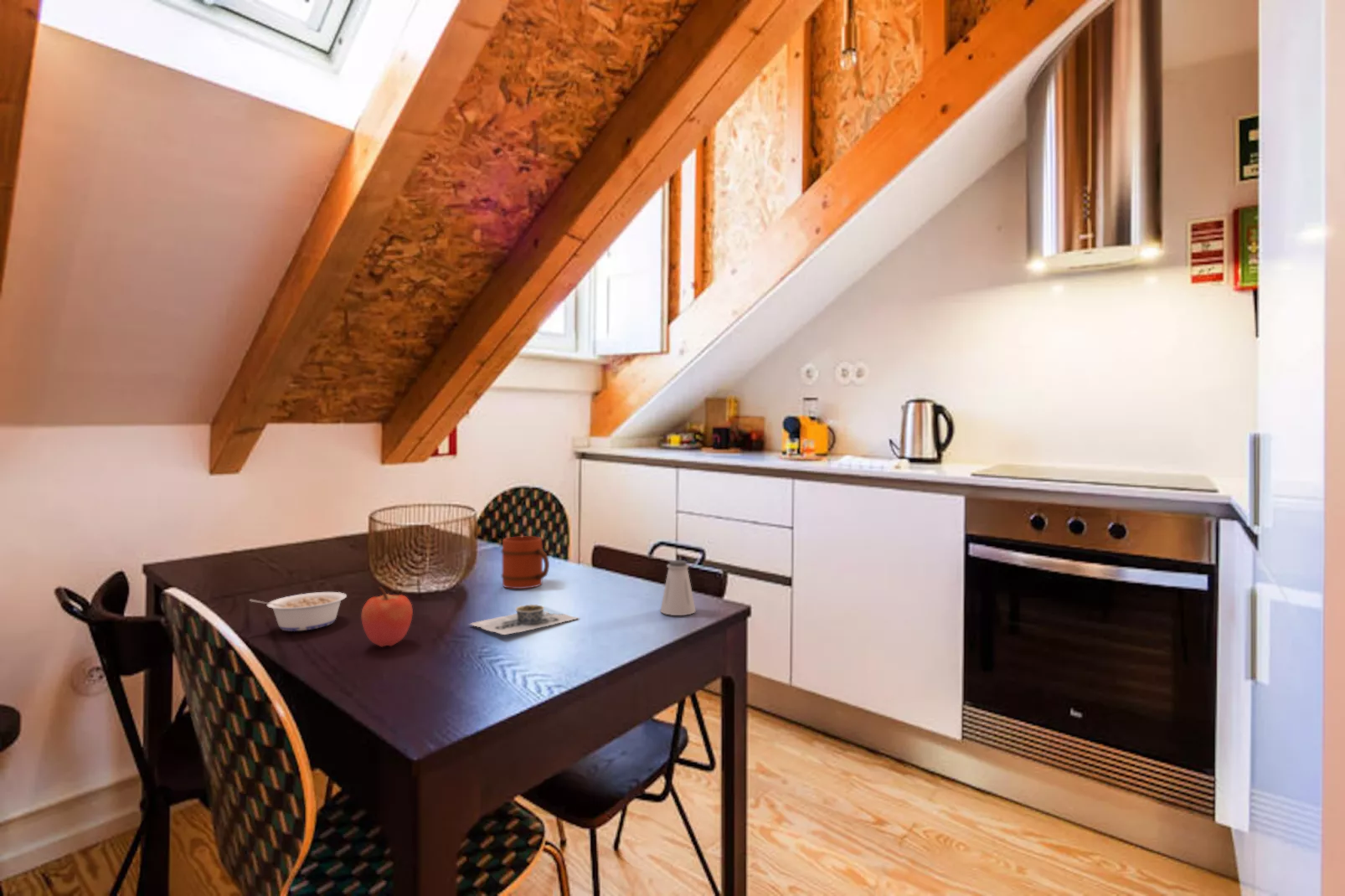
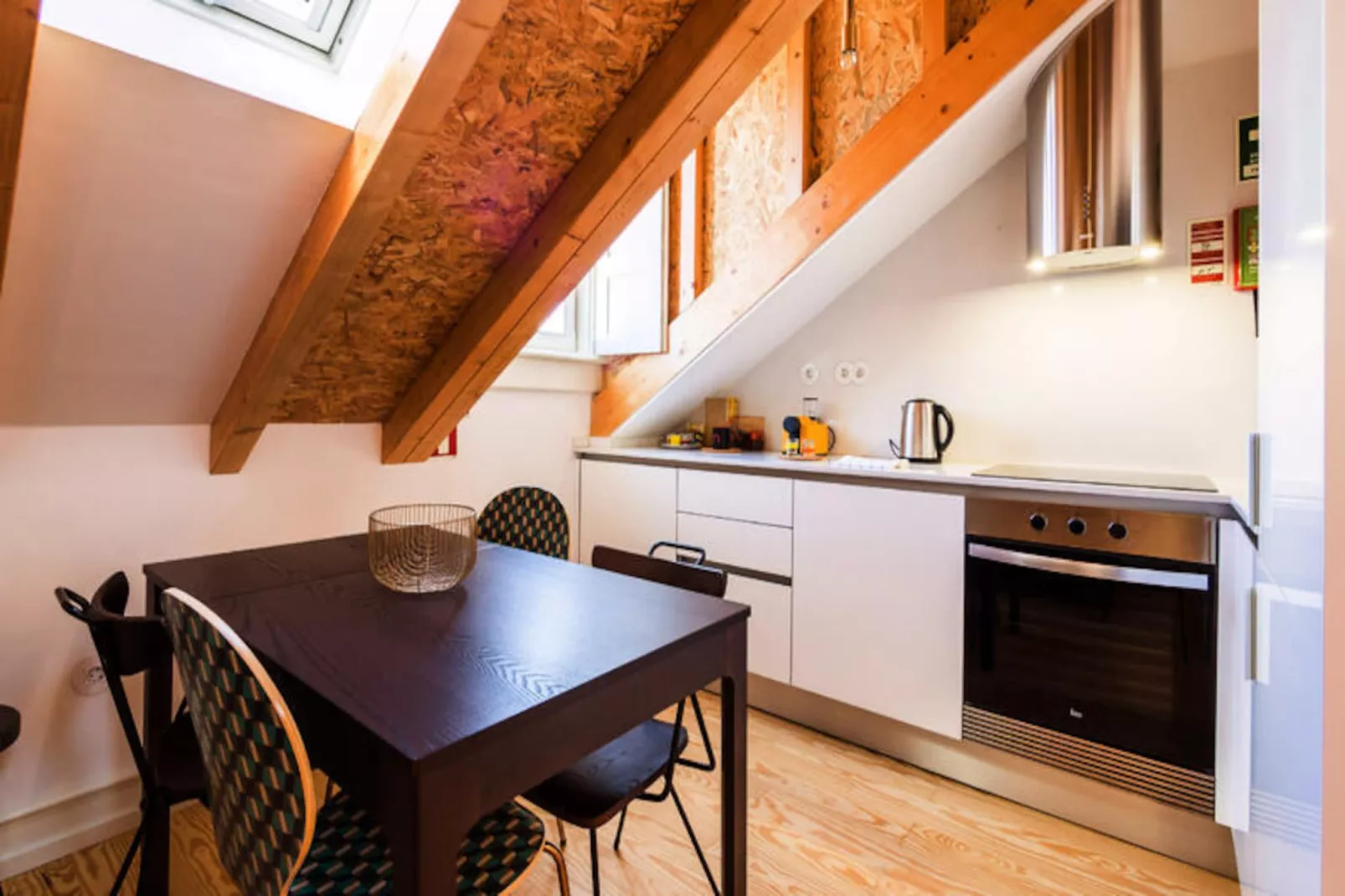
- apple (387, 615)
- saltshaker (678, 586)
- mug (527, 562)
- decorative bowl (525, 614)
- legume (305, 610)
